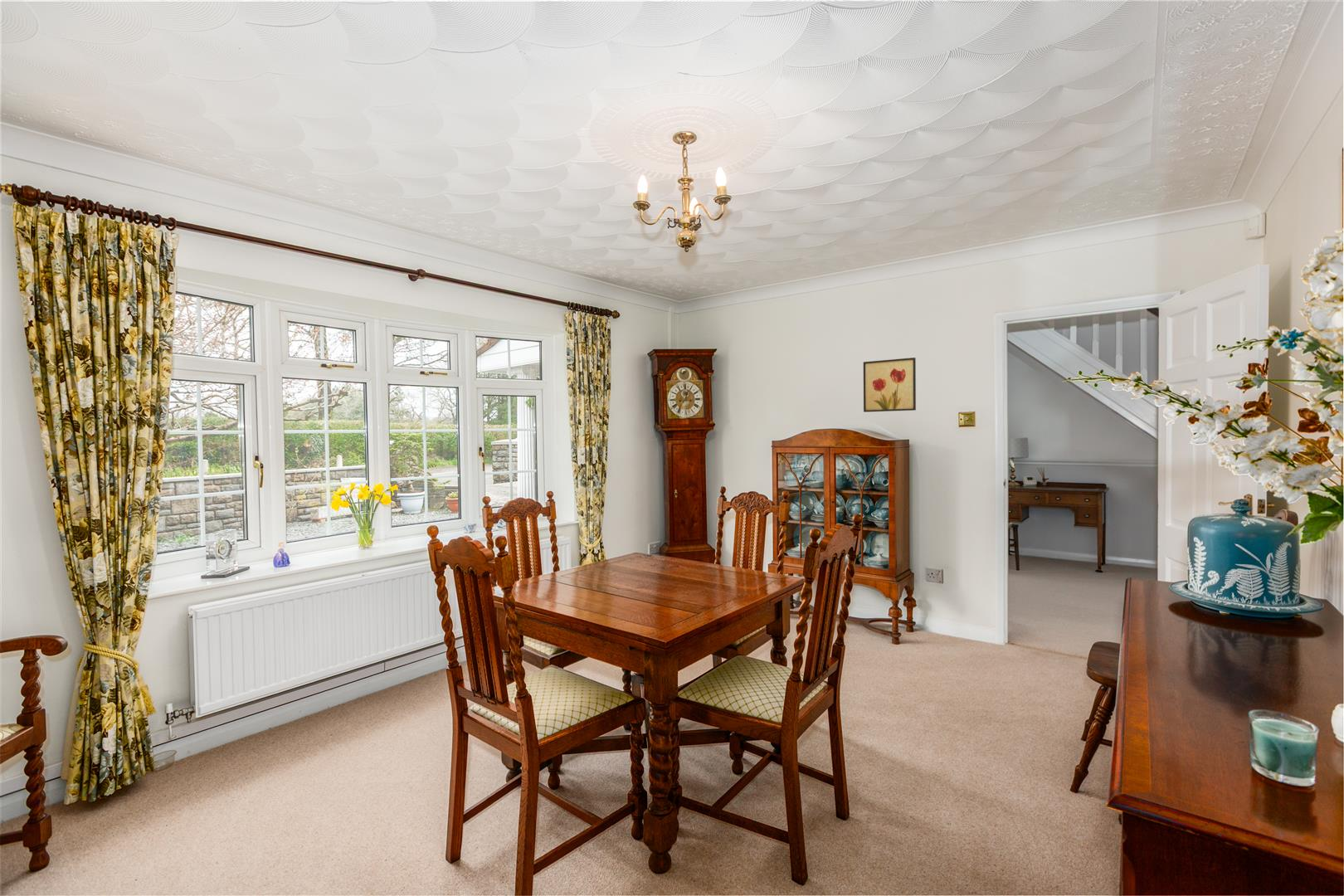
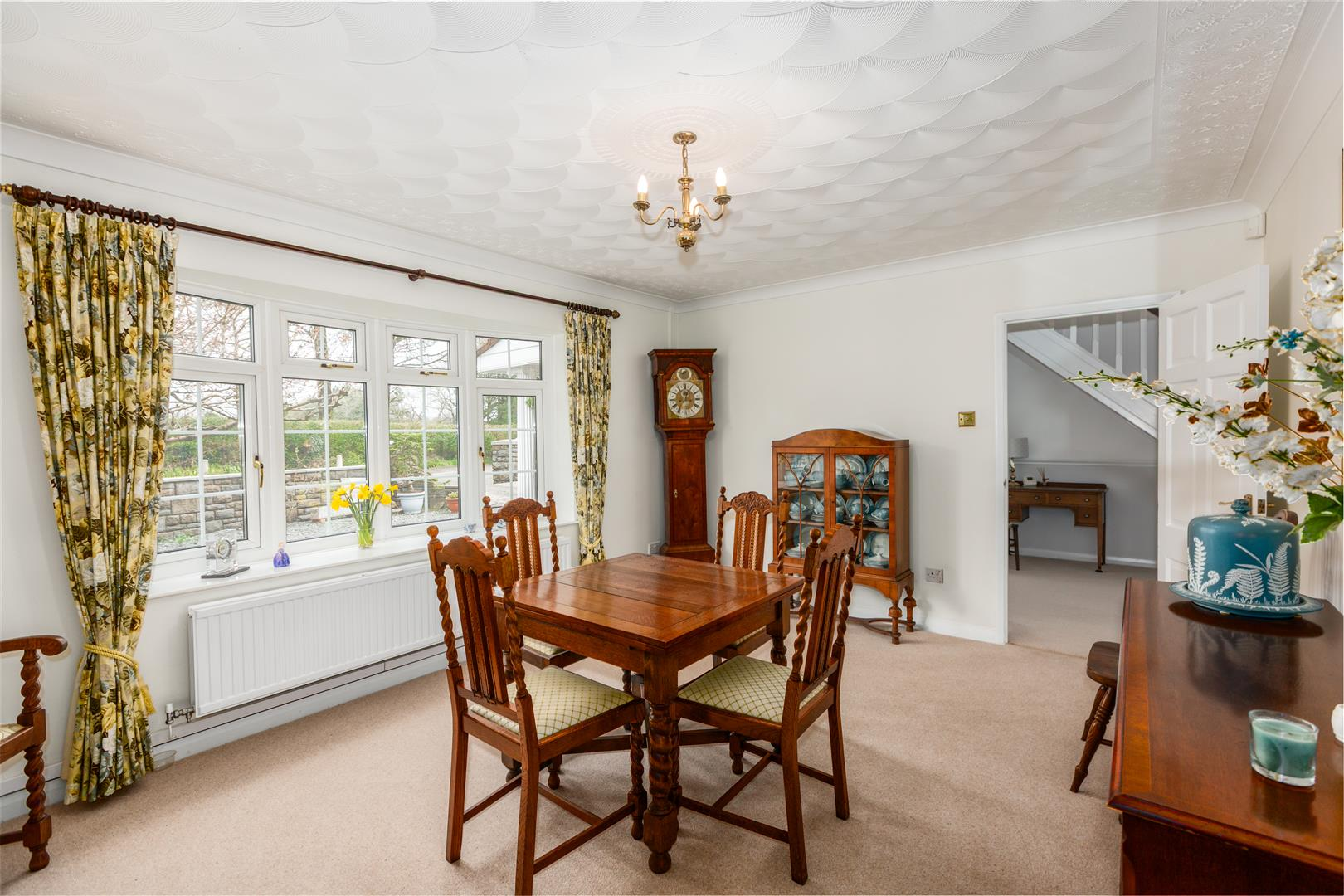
- wall art (889, 385)
